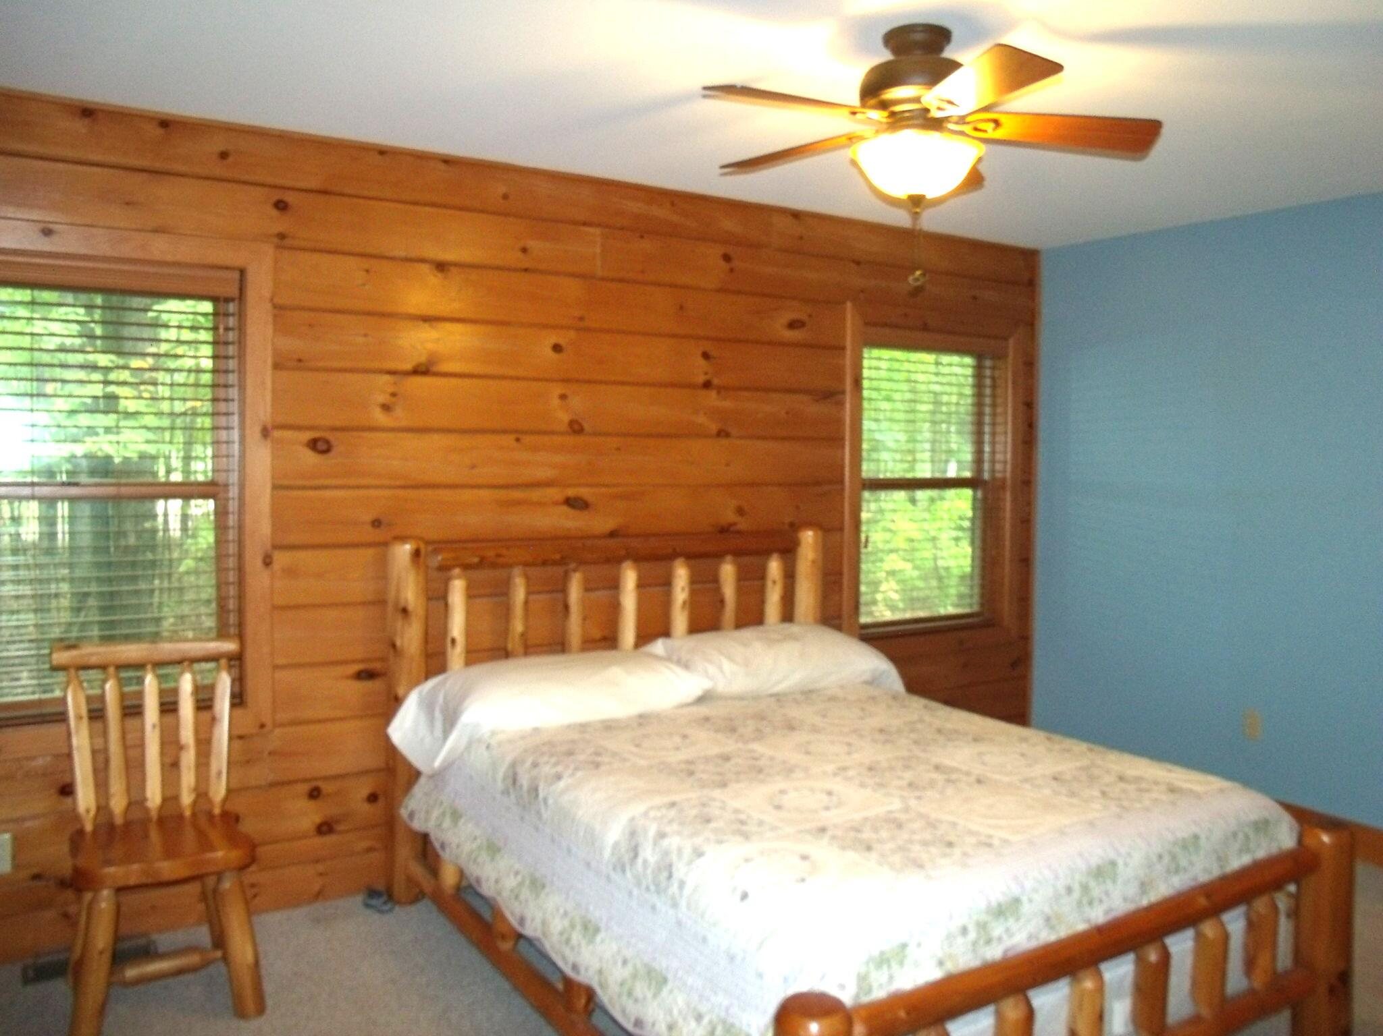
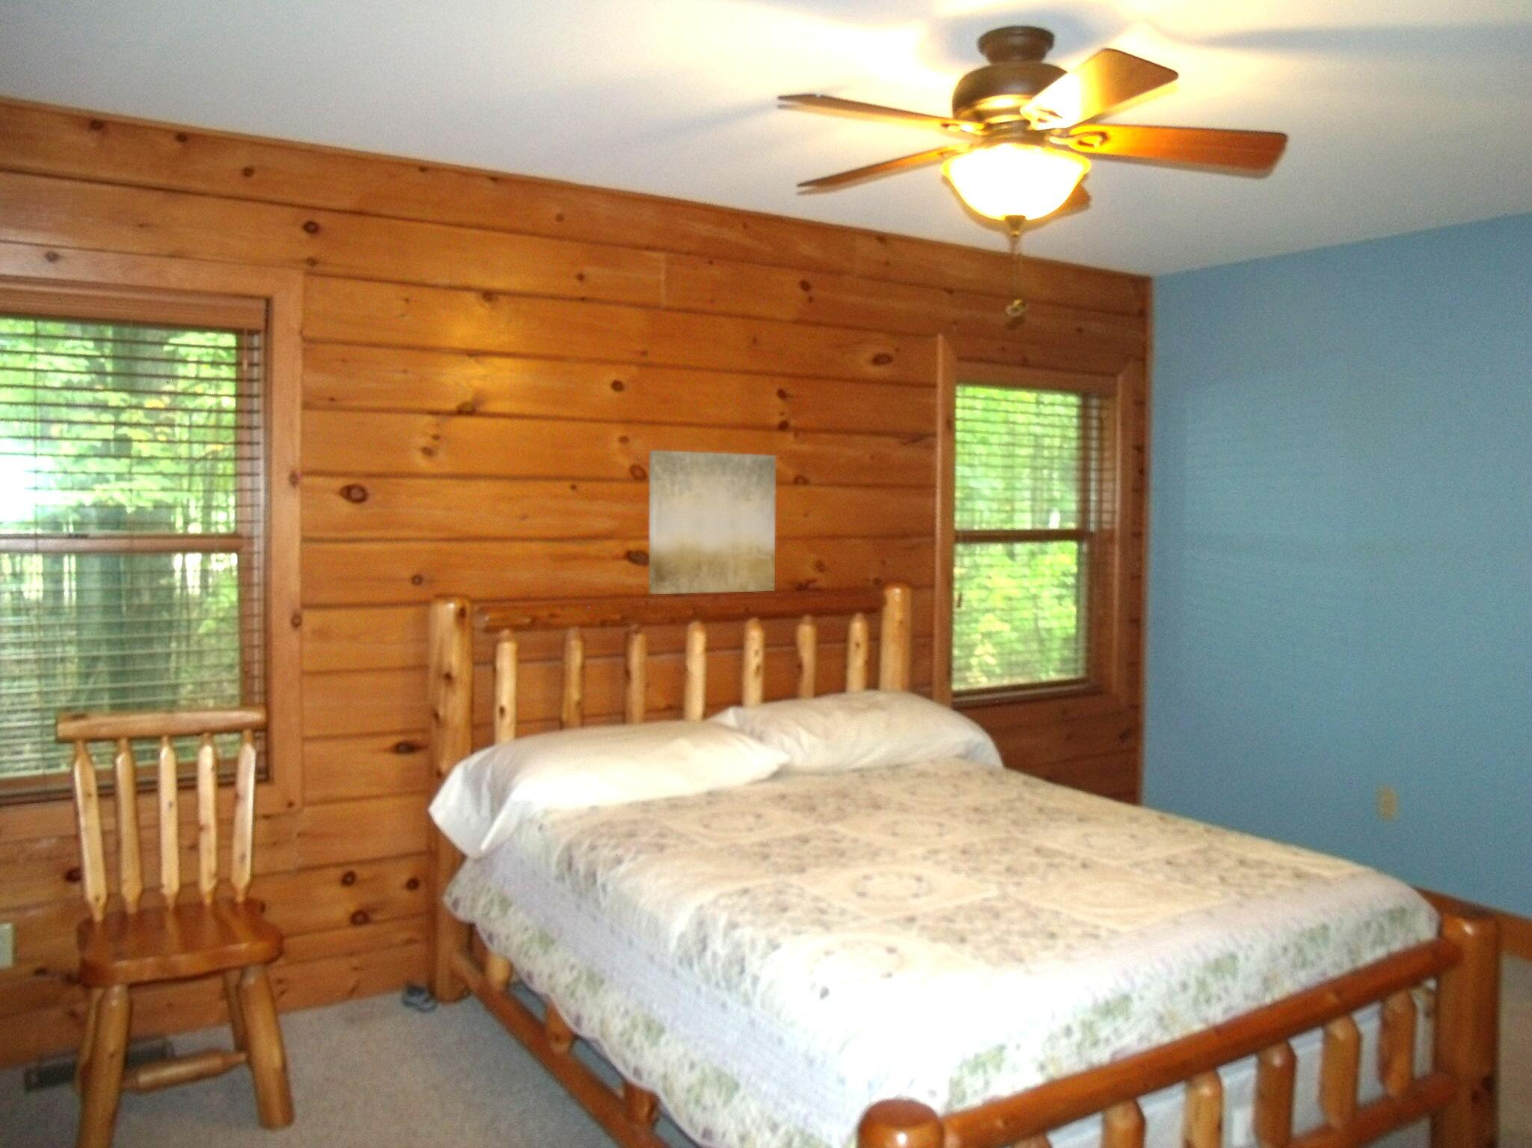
+ wall art (714, 522)
